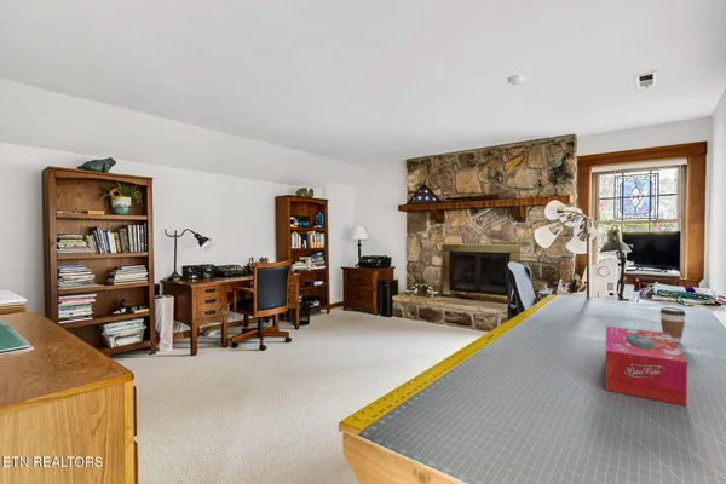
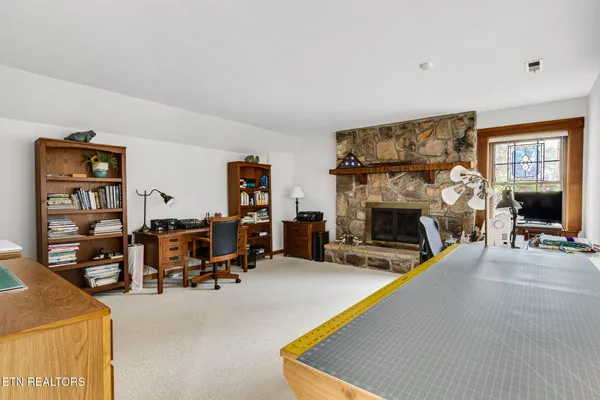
- tissue box (639, 359)
- coffee cup (672, 324)
